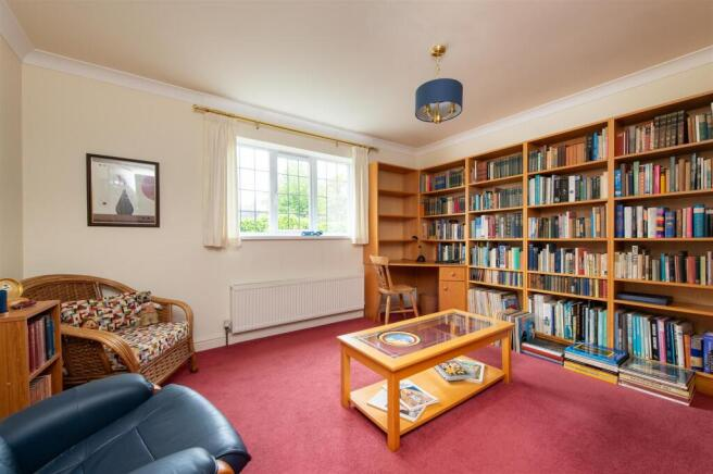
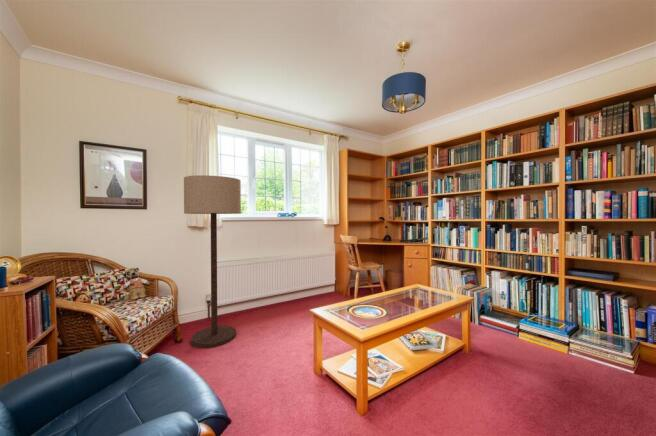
+ floor lamp (213, 258)
